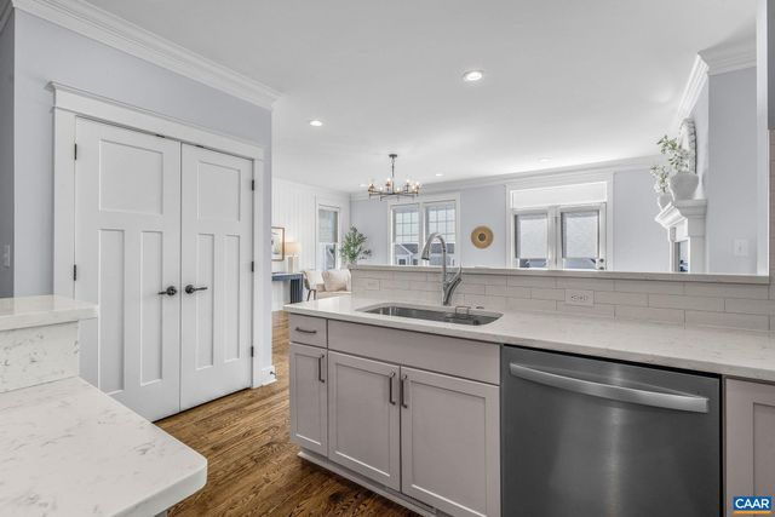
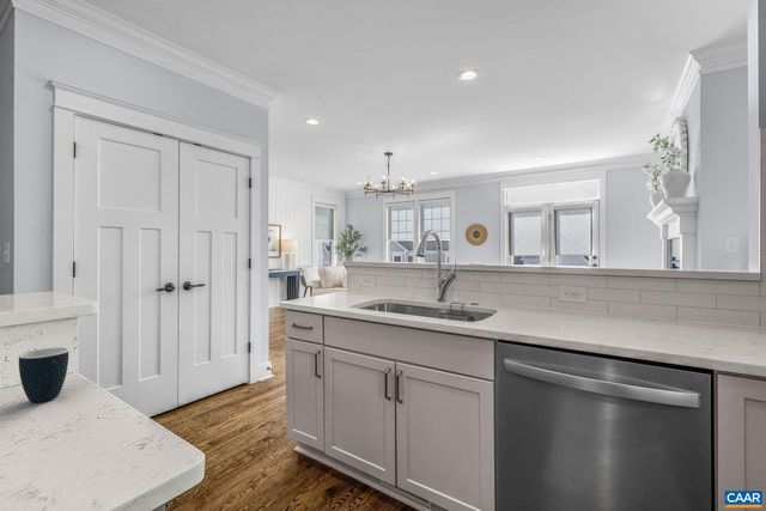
+ mug (47, 376)
